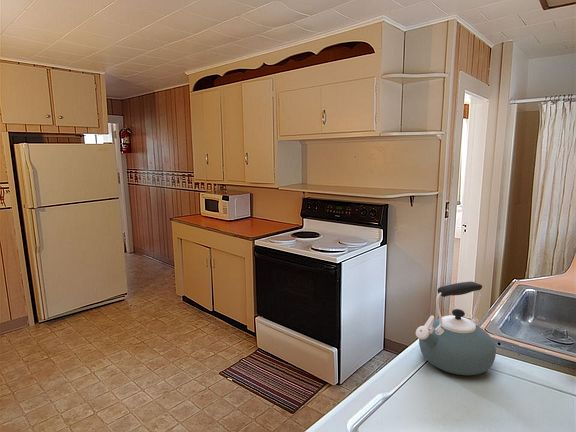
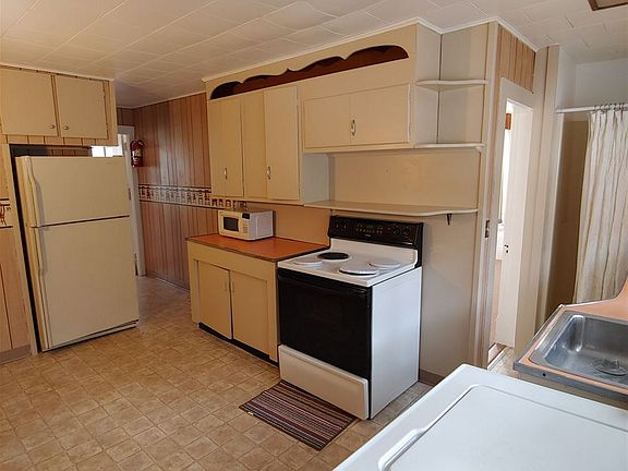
- kettle (452, 324)
